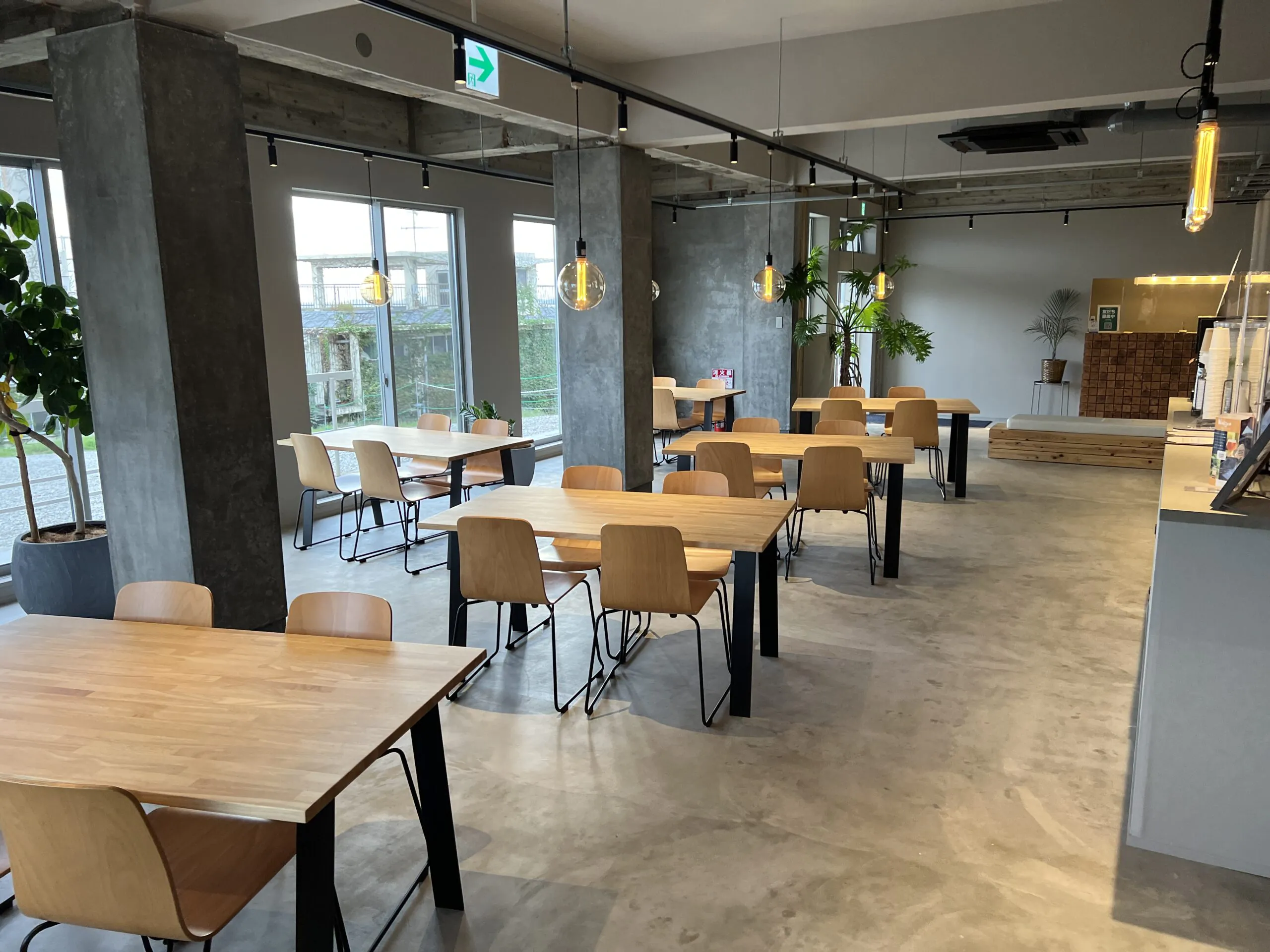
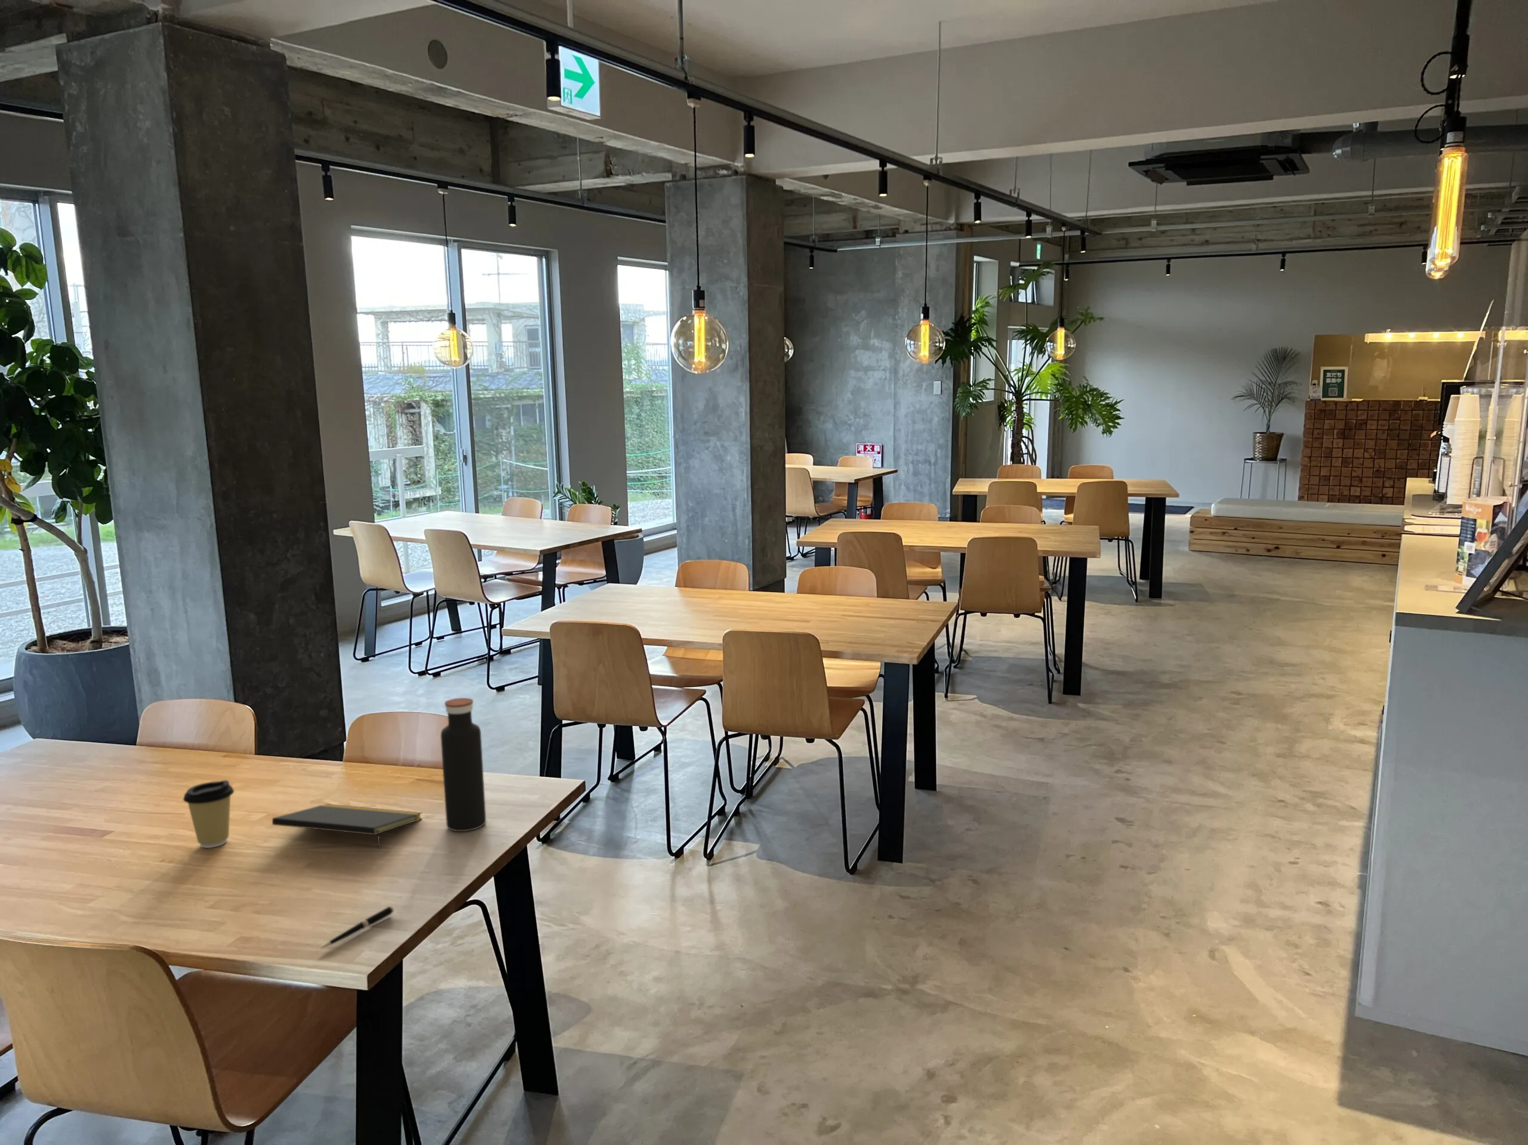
+ coffee cup (211, 814)
+ water bottle (462, 764)
+ notepad (349, 818)
+ pen (356, 927)
